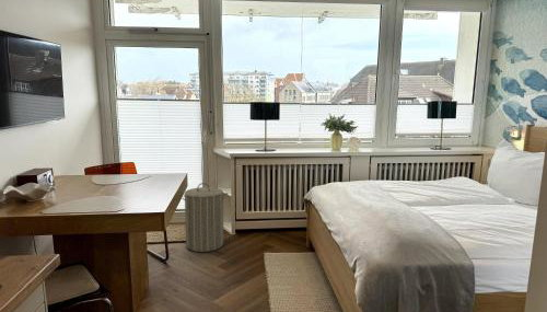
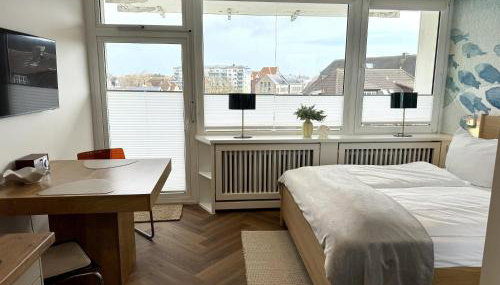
- laundry hamper (203, 213)
